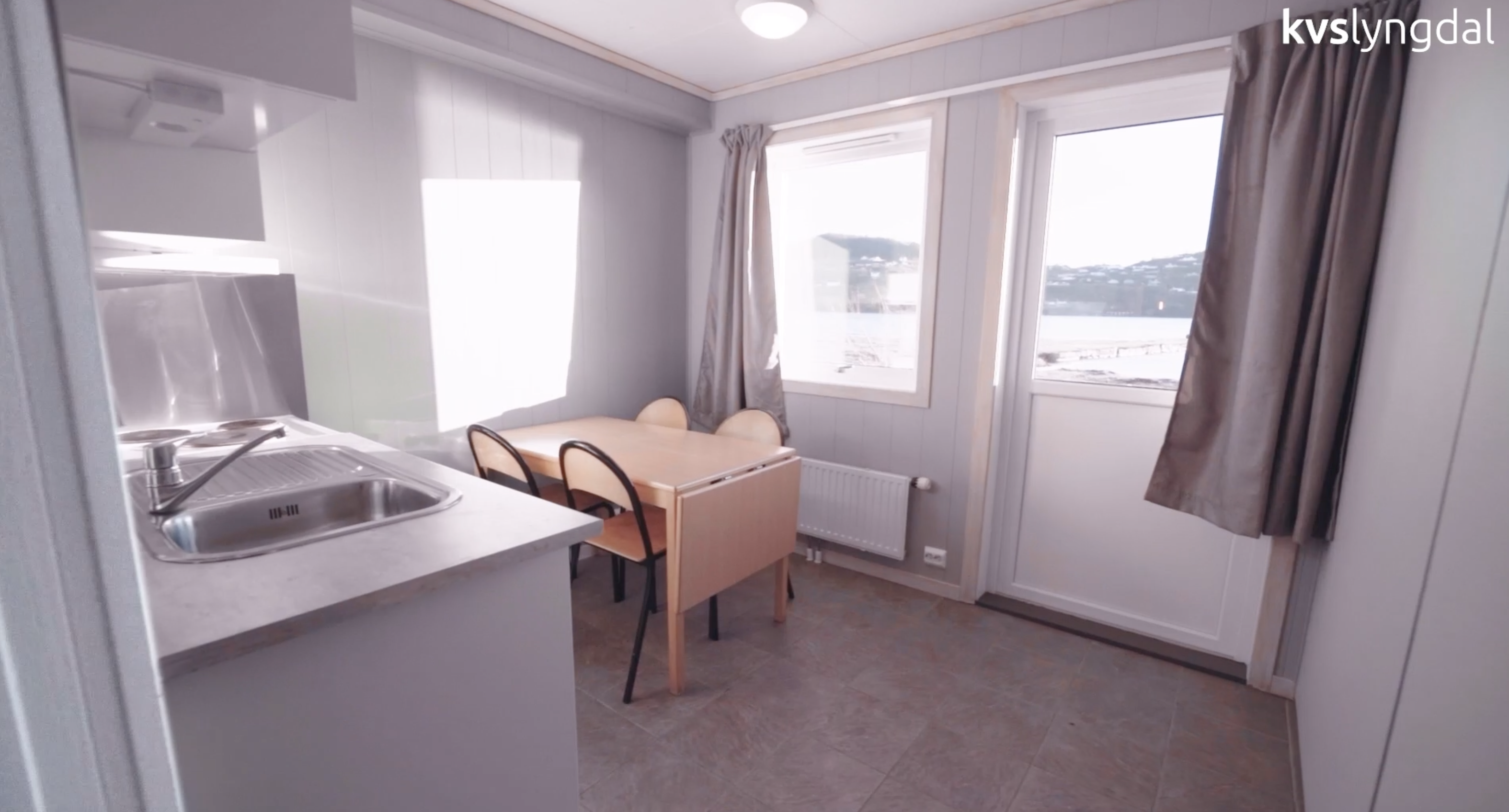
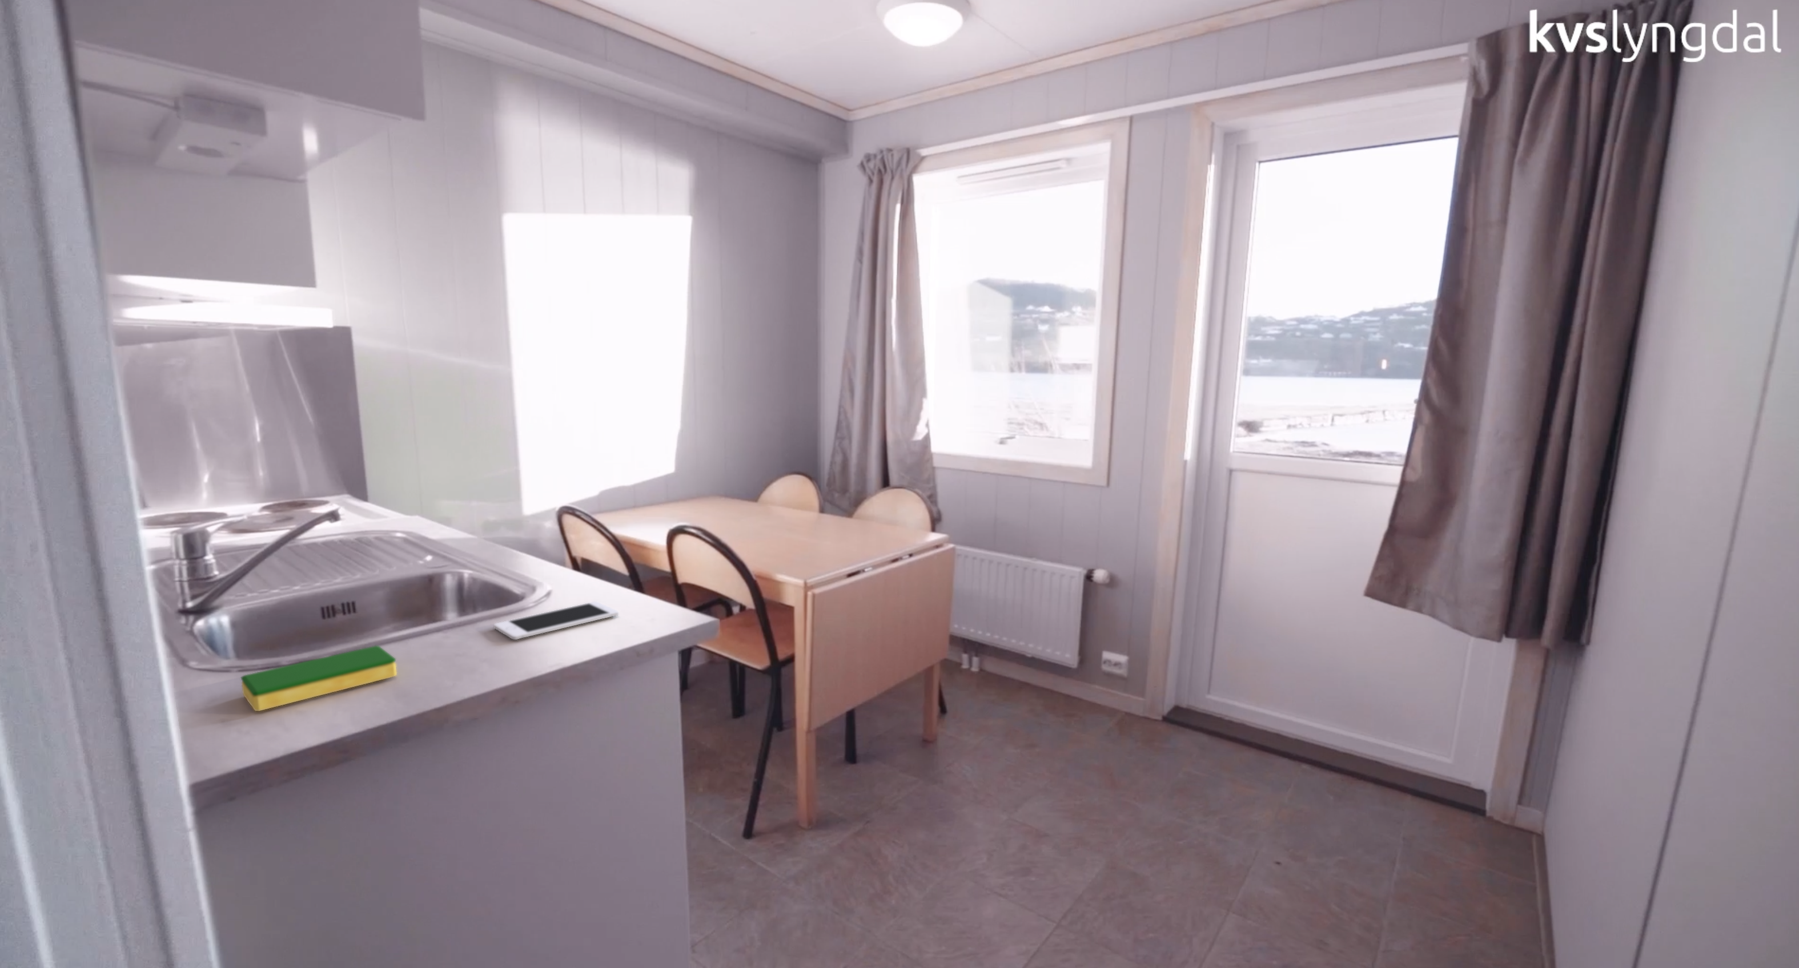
+ dish sponge (322, 676)
+ cell phone (558, 619)
